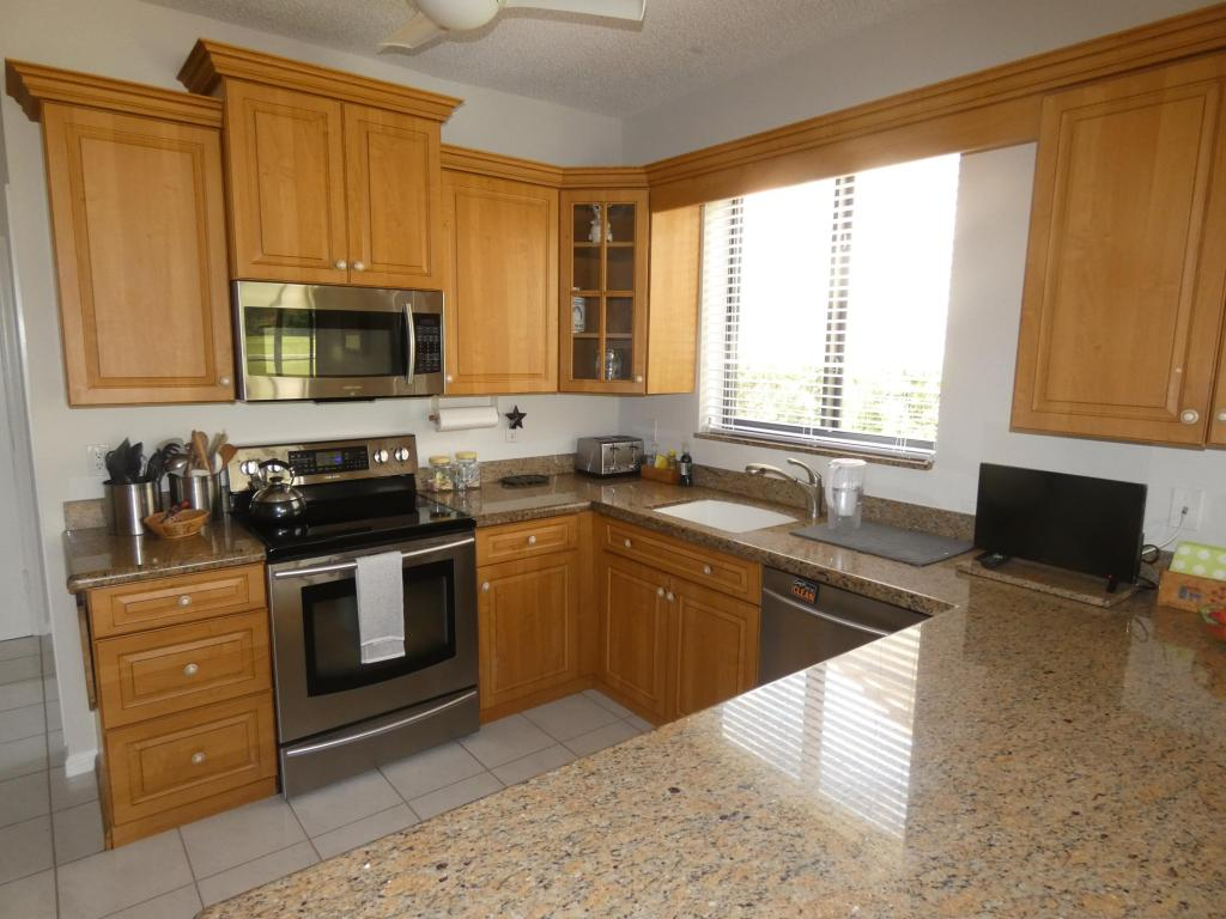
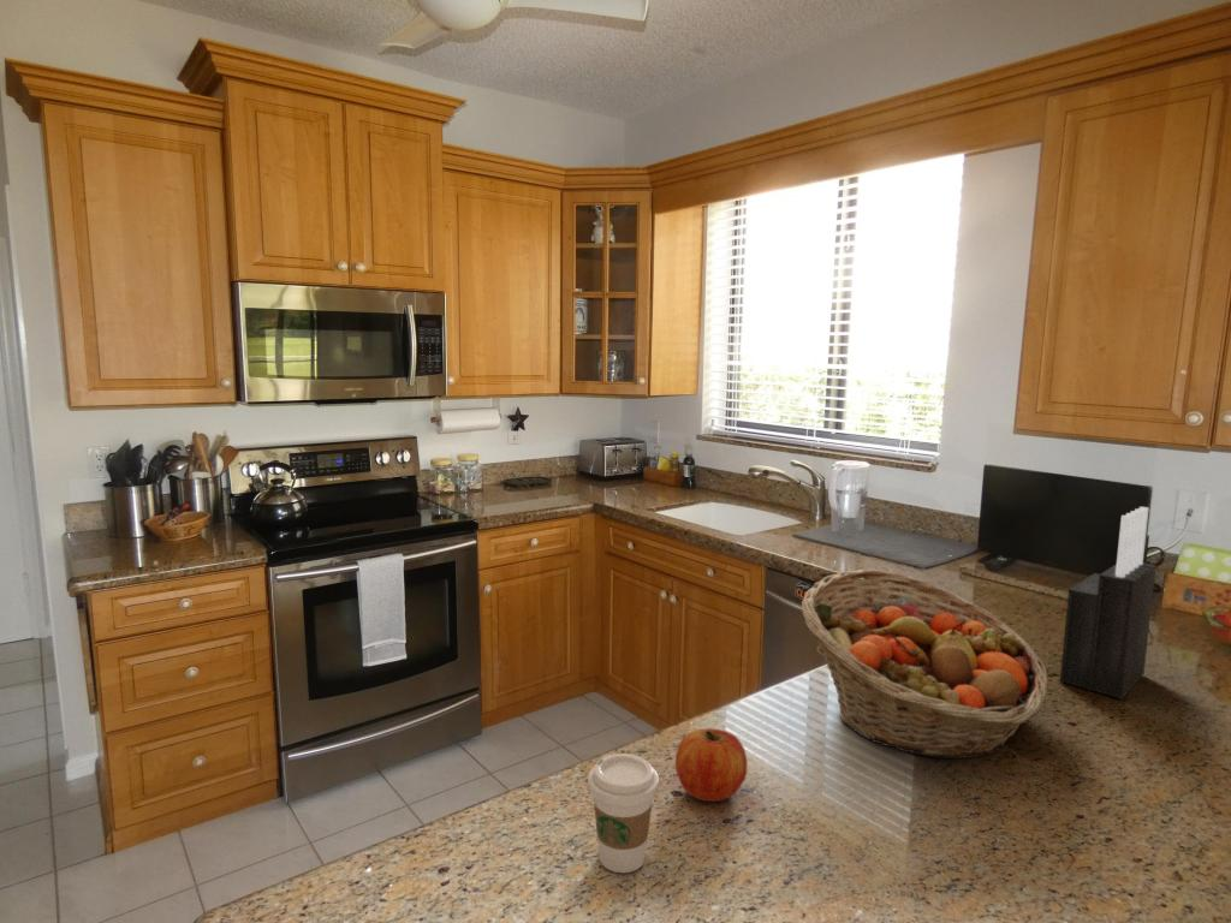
+ apple (710, 760)
+ coffee cup (623, 812)
+ knife block (1104, 594)
+ fruit basket (920, 654)
